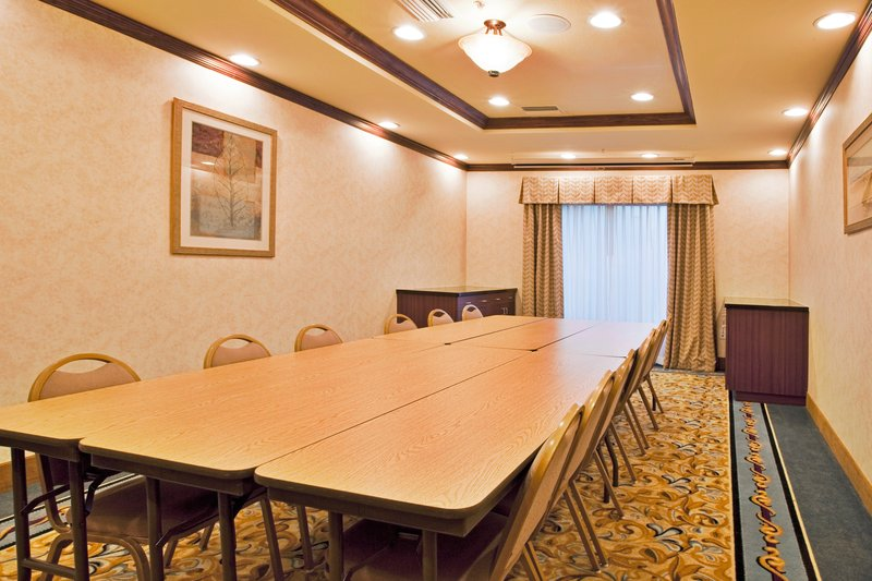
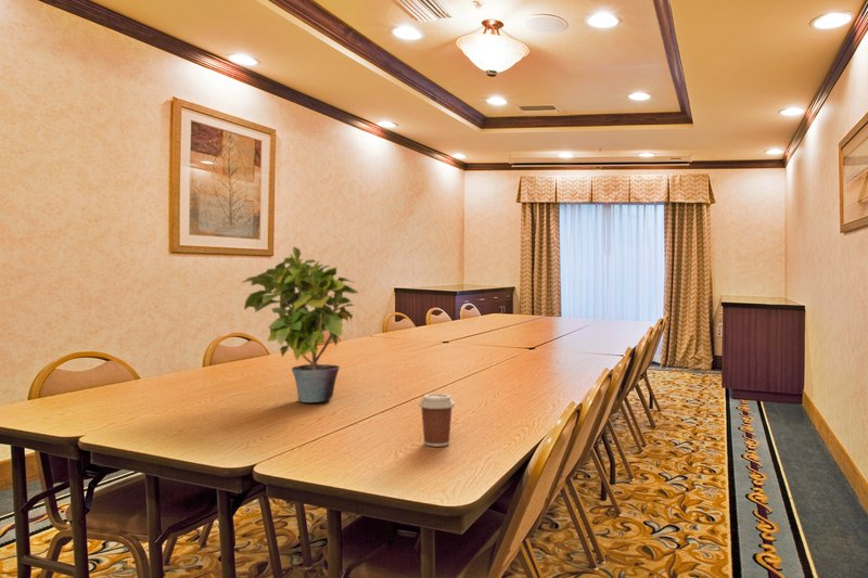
+ coffee cup (436, 419)
+ potted plant (306, 323)
